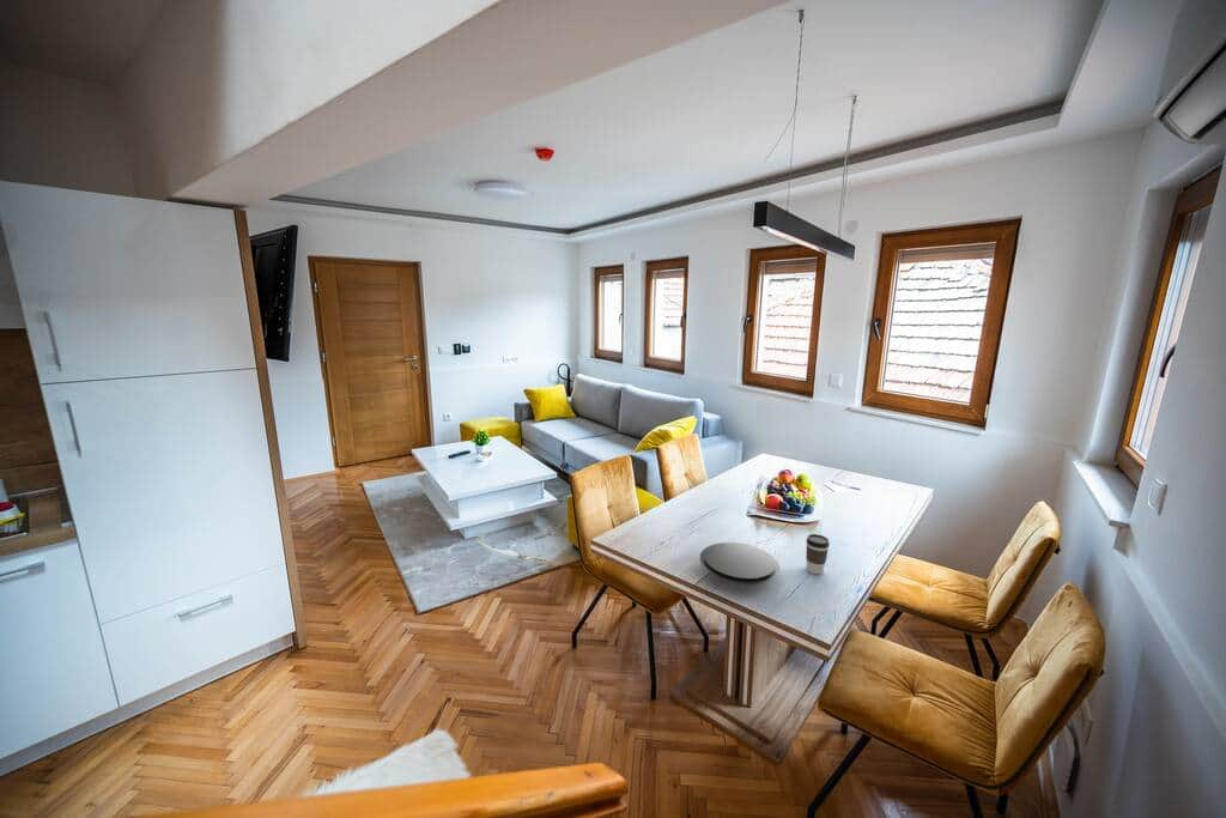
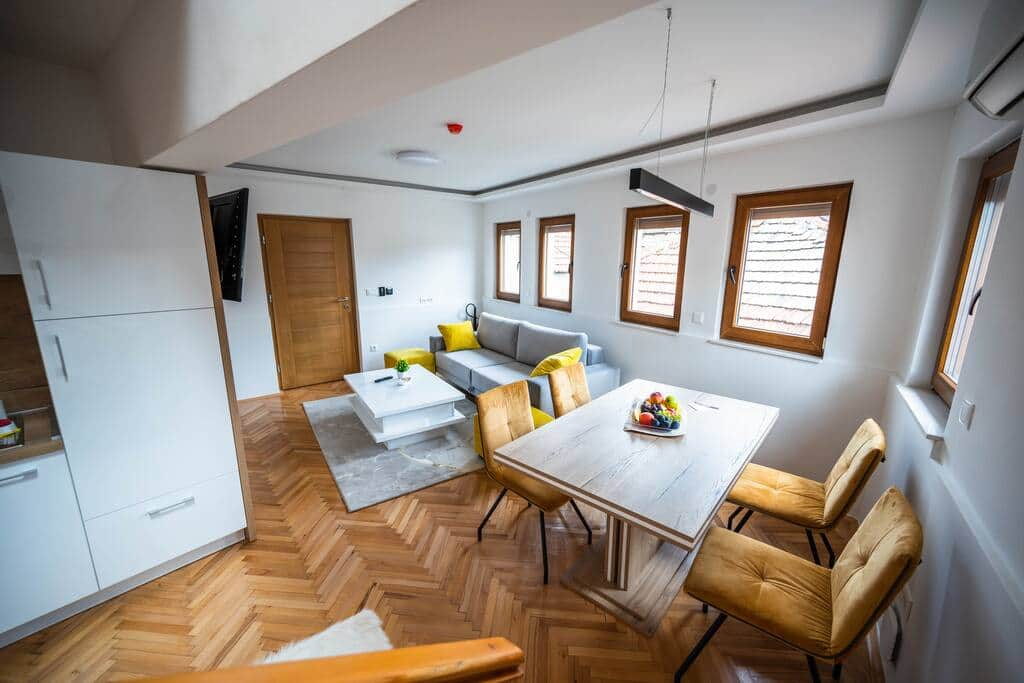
- plate (738, 565)
- coffee cup (815, 553)
